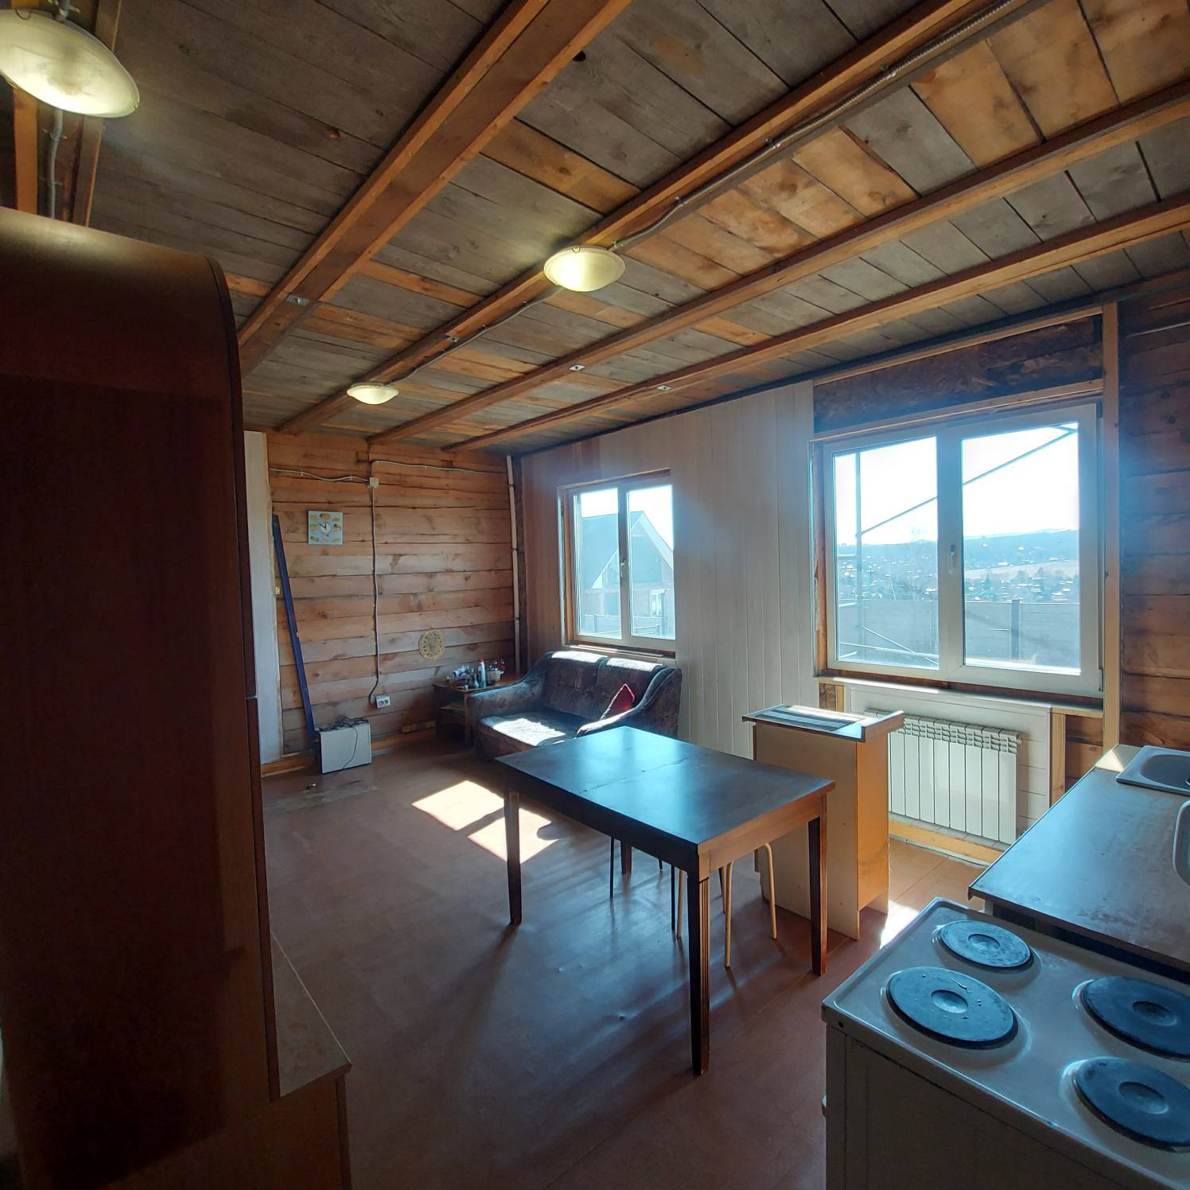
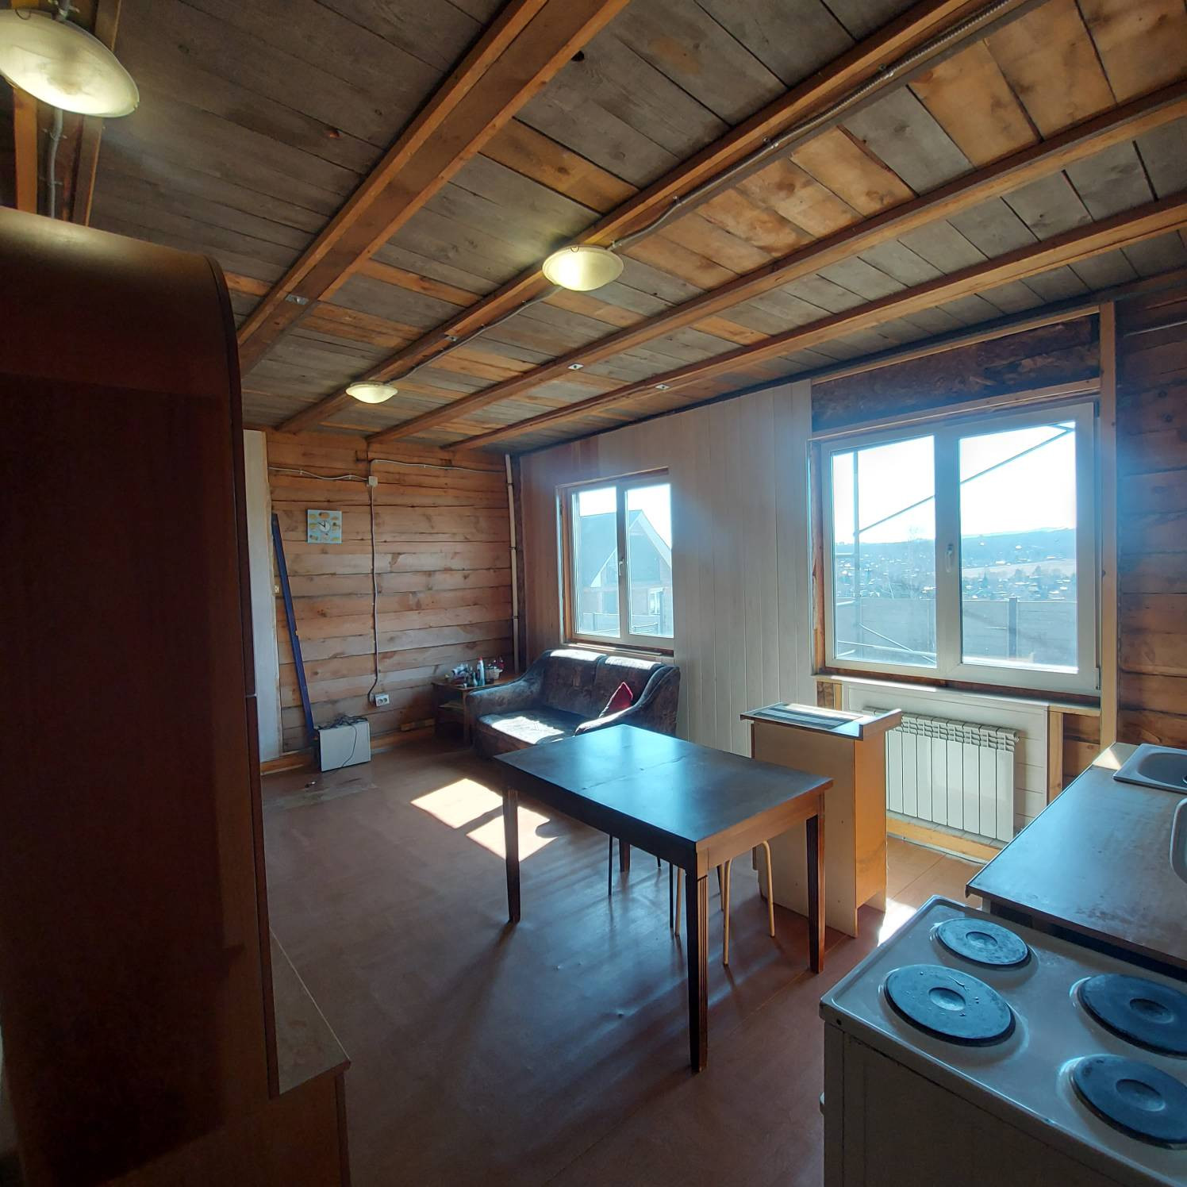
- decorative plate (432, 645)
